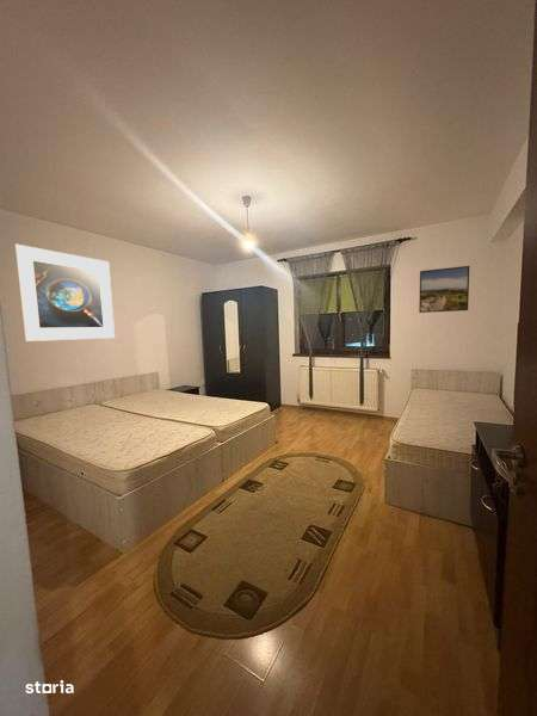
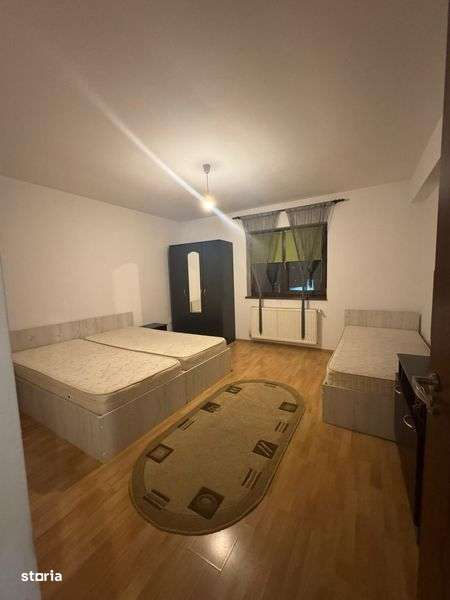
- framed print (70, 297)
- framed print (443, 290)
